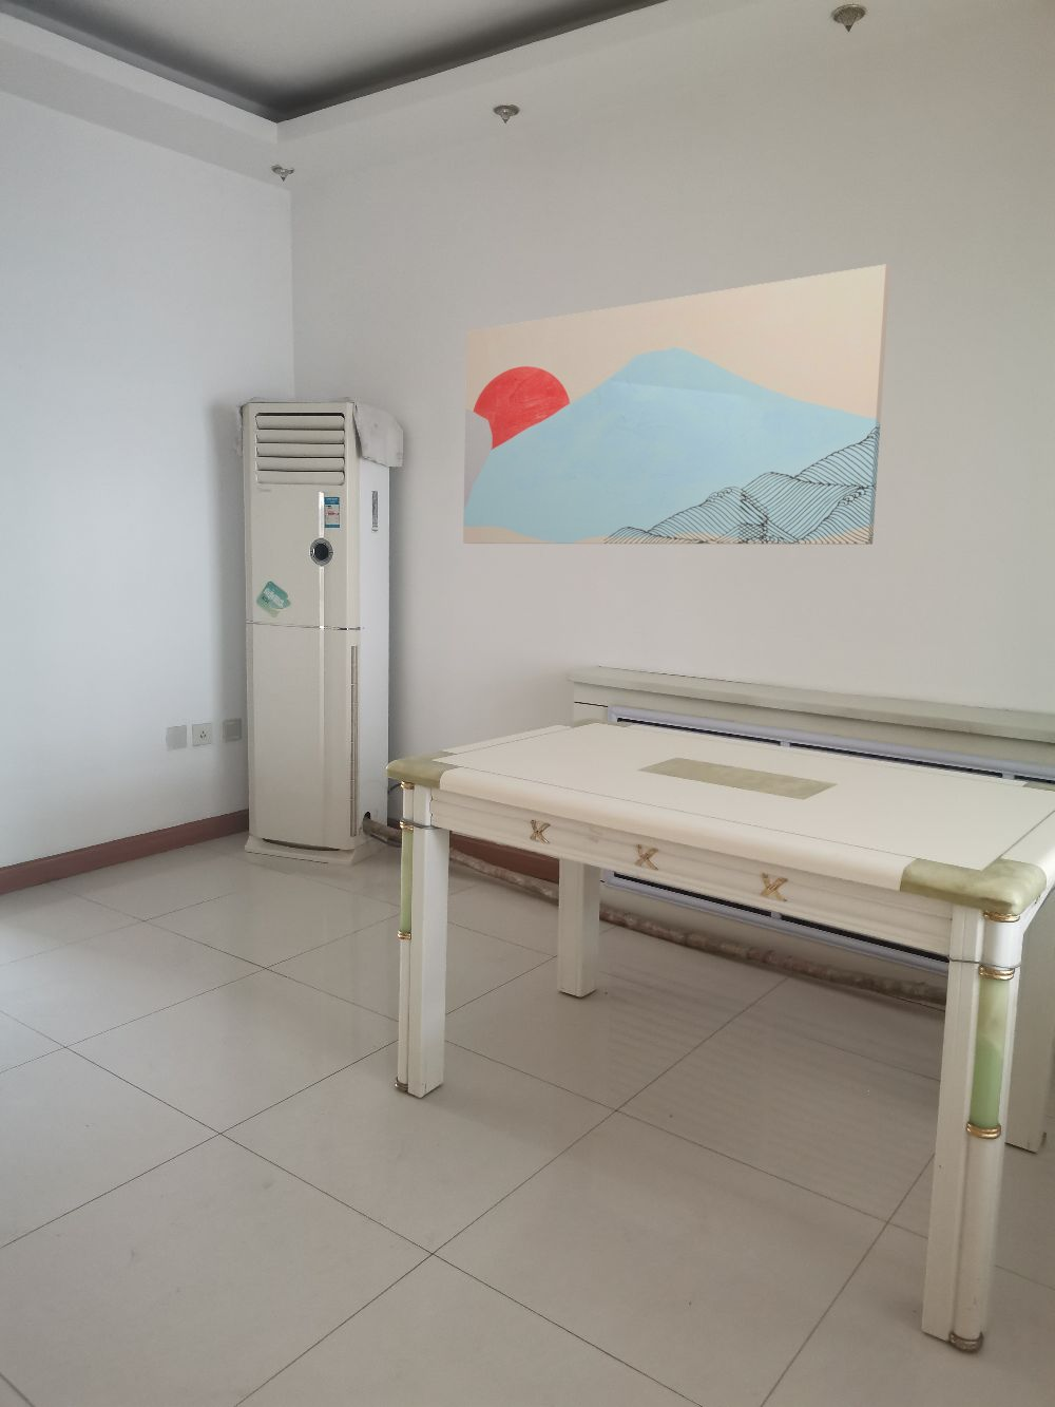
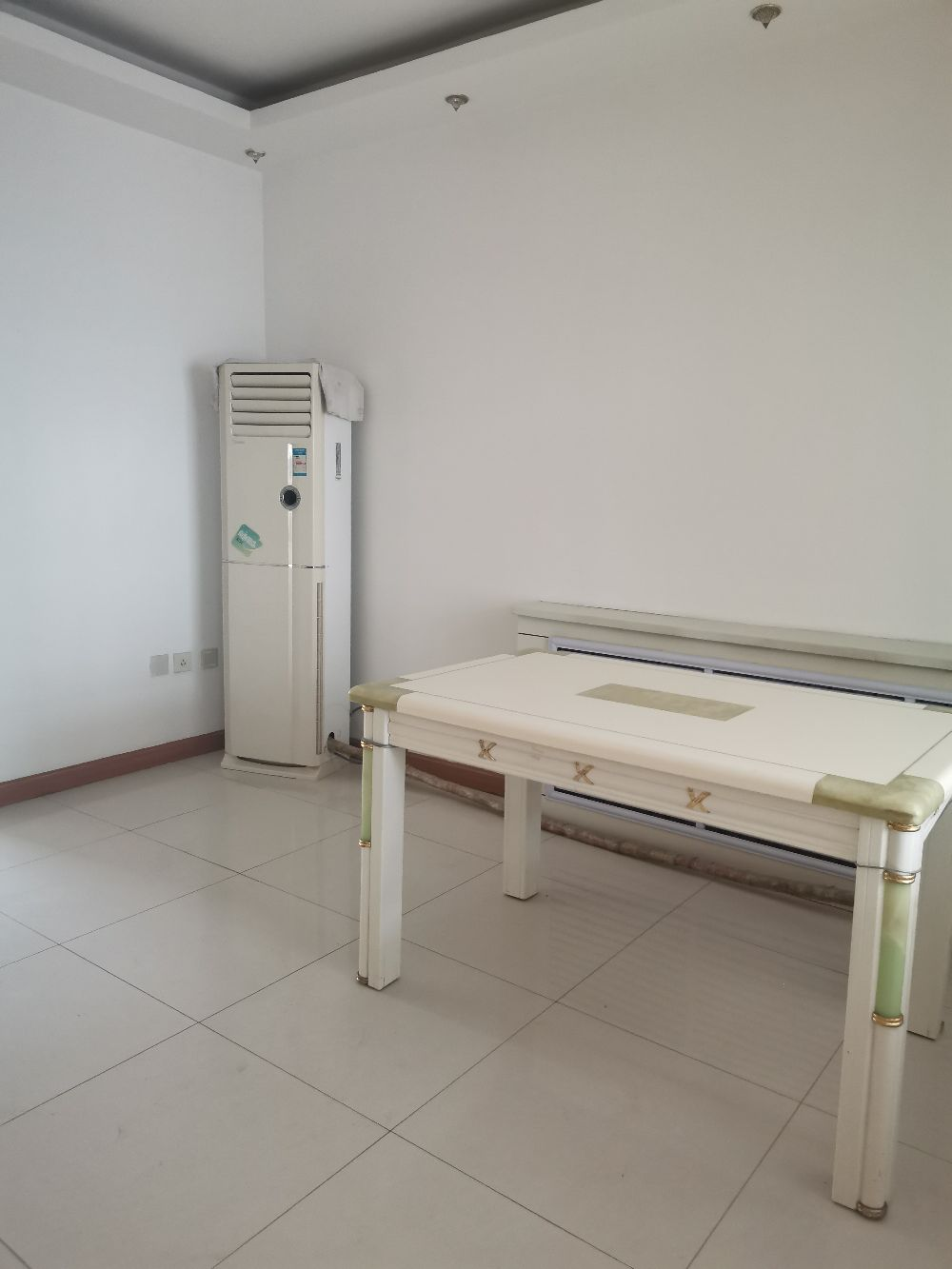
- wall art (646, 425)
